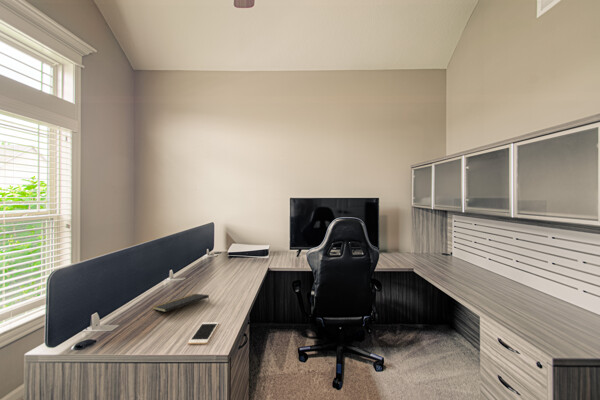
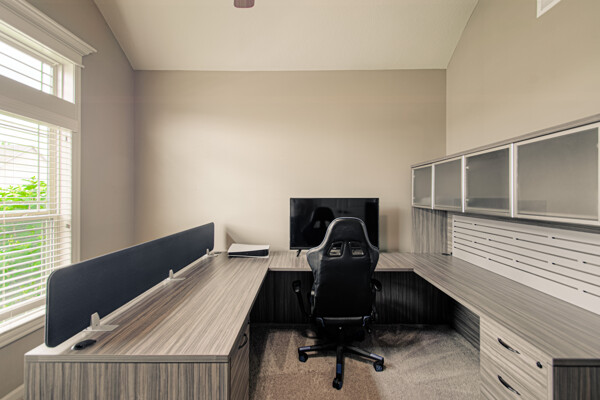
- cell phone (204, 332)
- notepad (181, 301)
